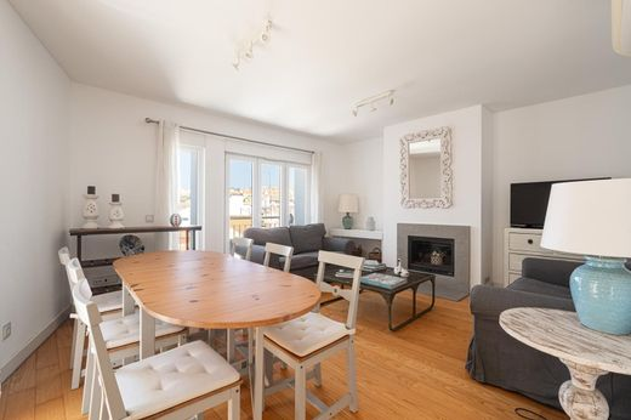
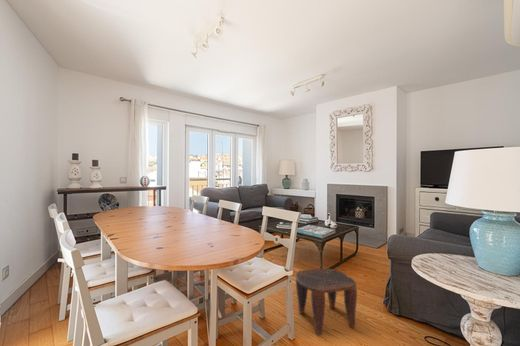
+ stool (324, 298)
